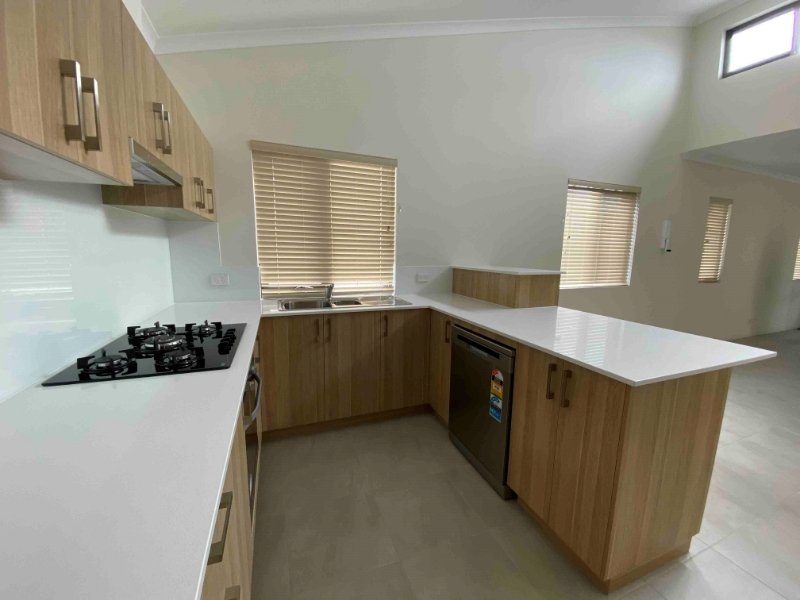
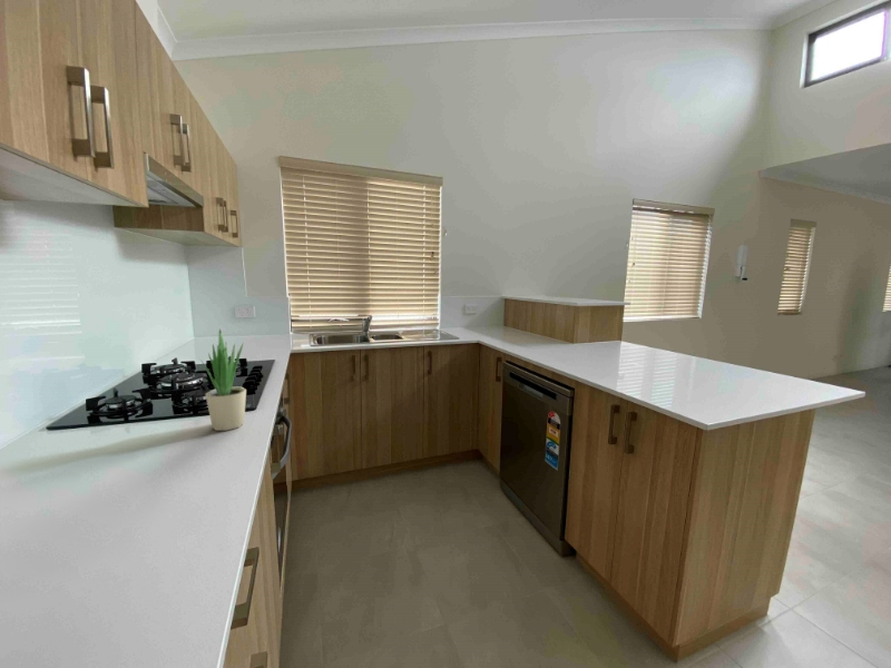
+ potted plant (224, 379)
